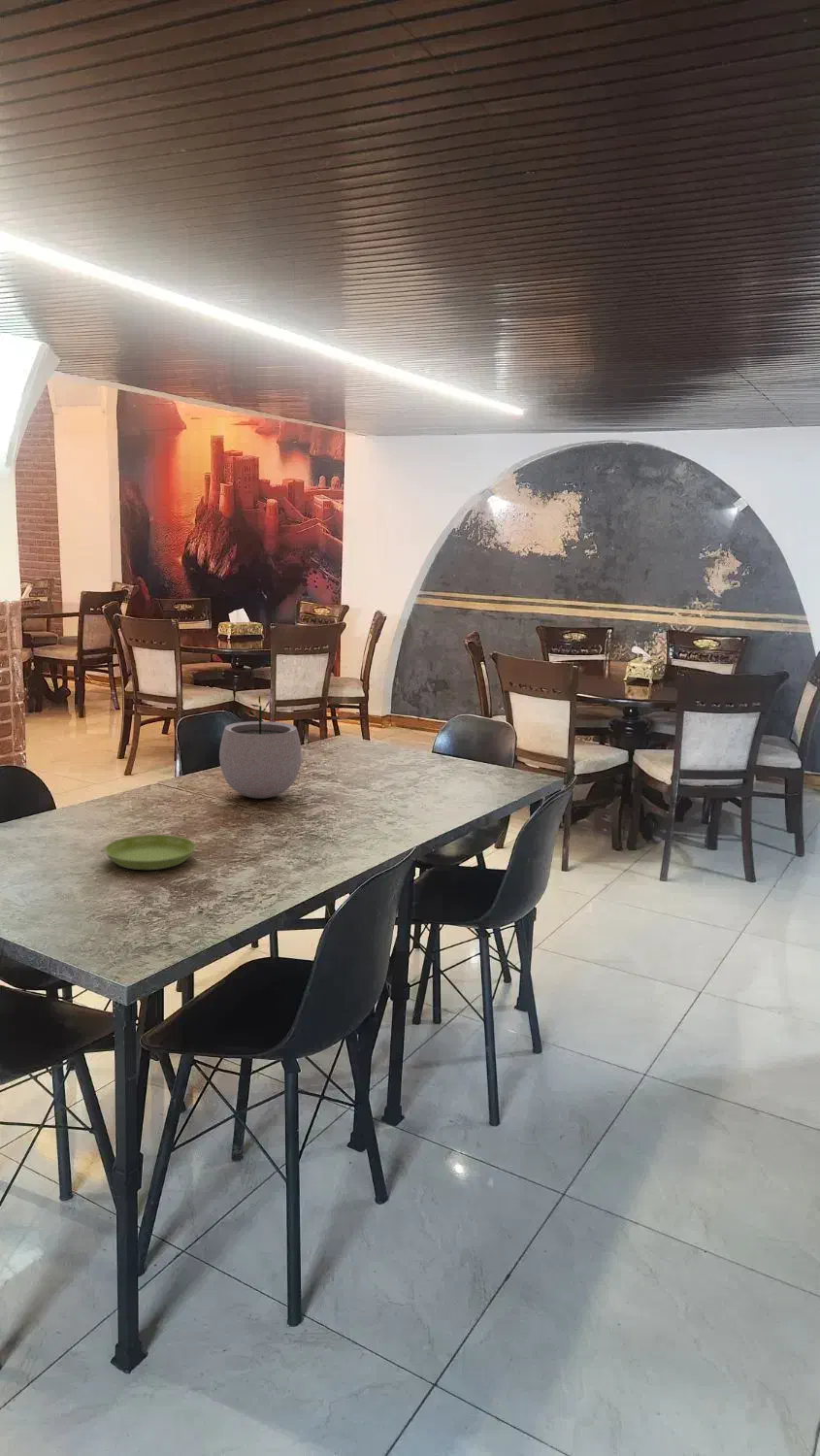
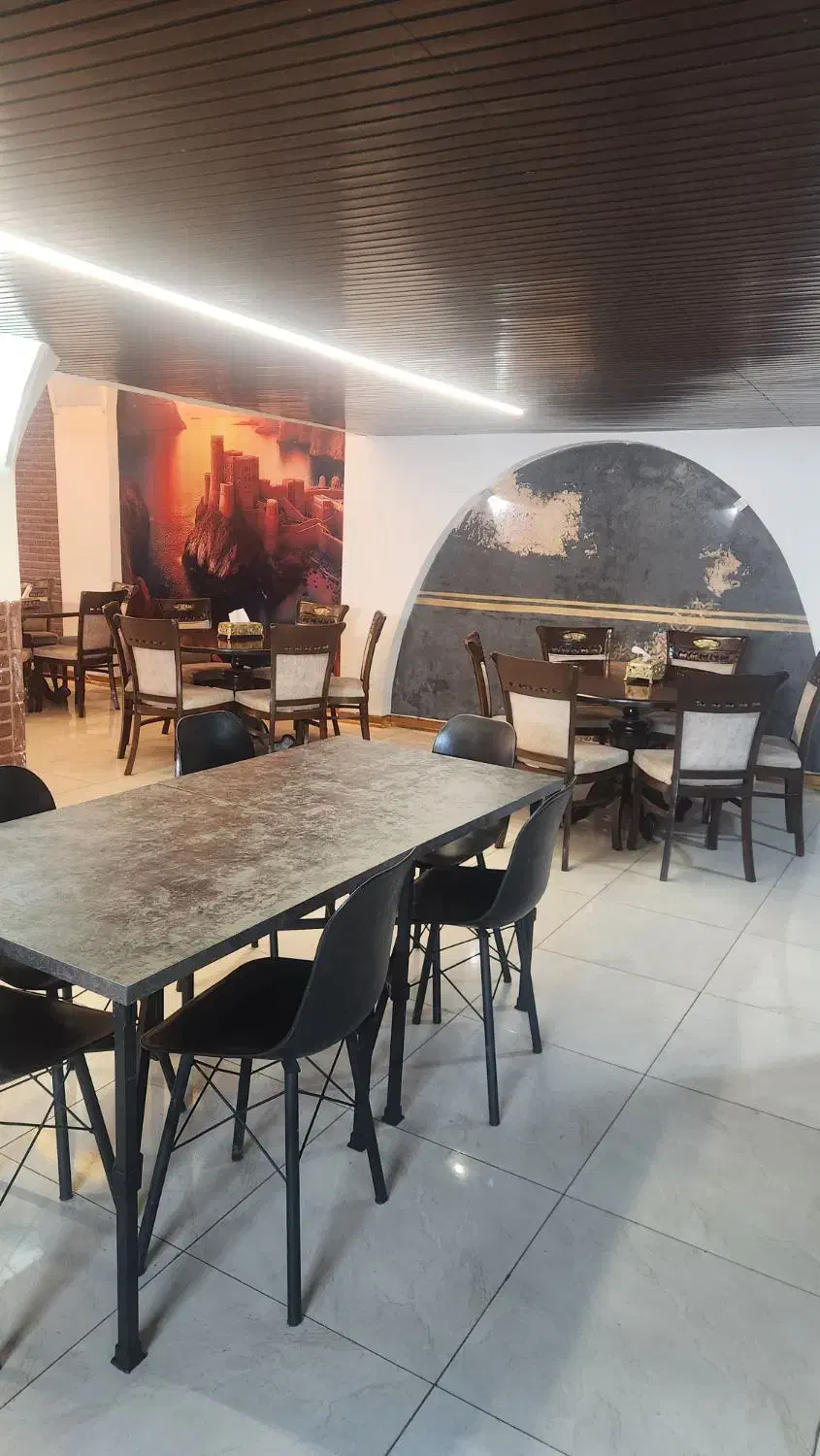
- plant pot (260, 746)
- saucer (150, 853)
